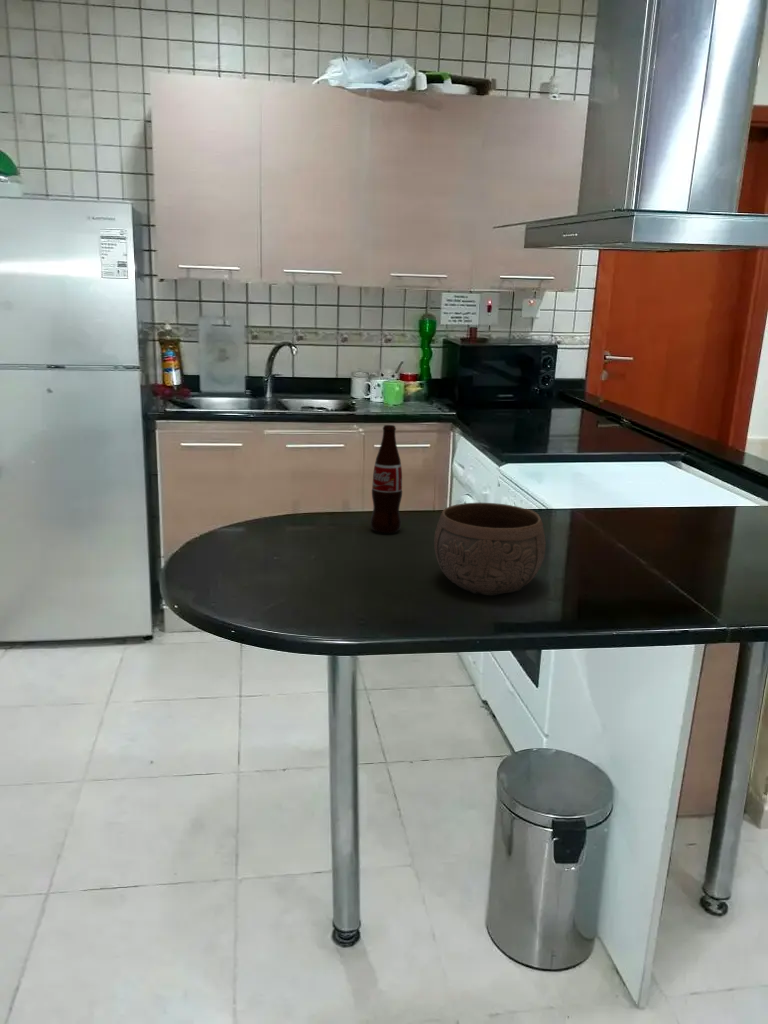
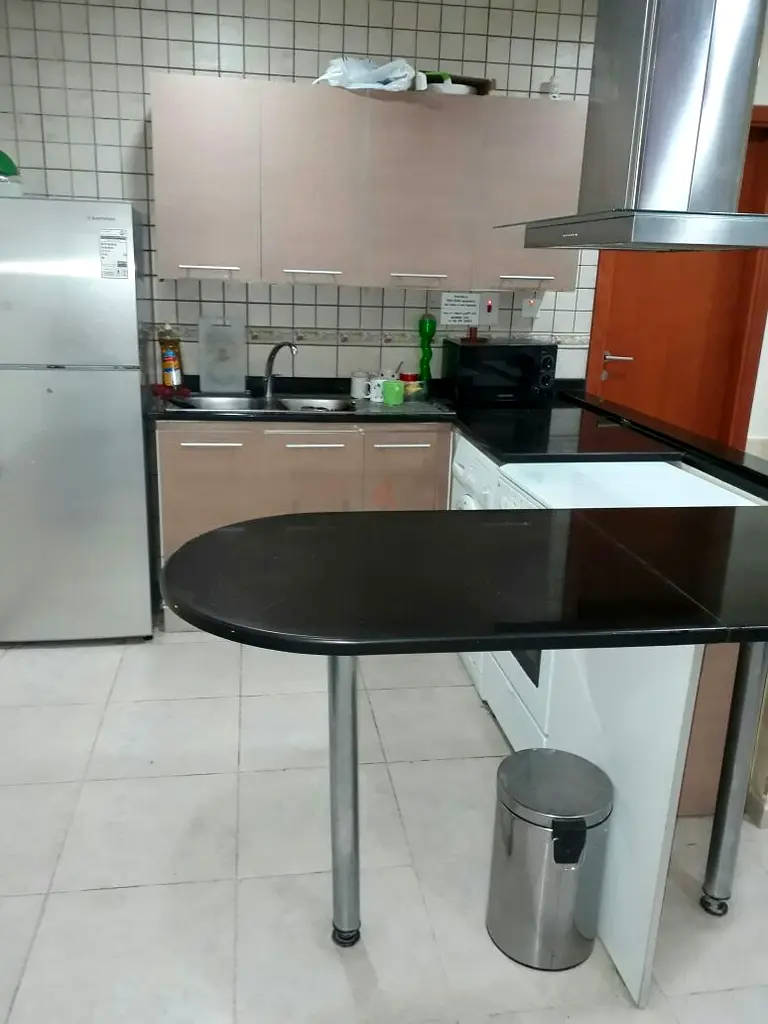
- bowl (489, 549)
- bottle (387, 478)
